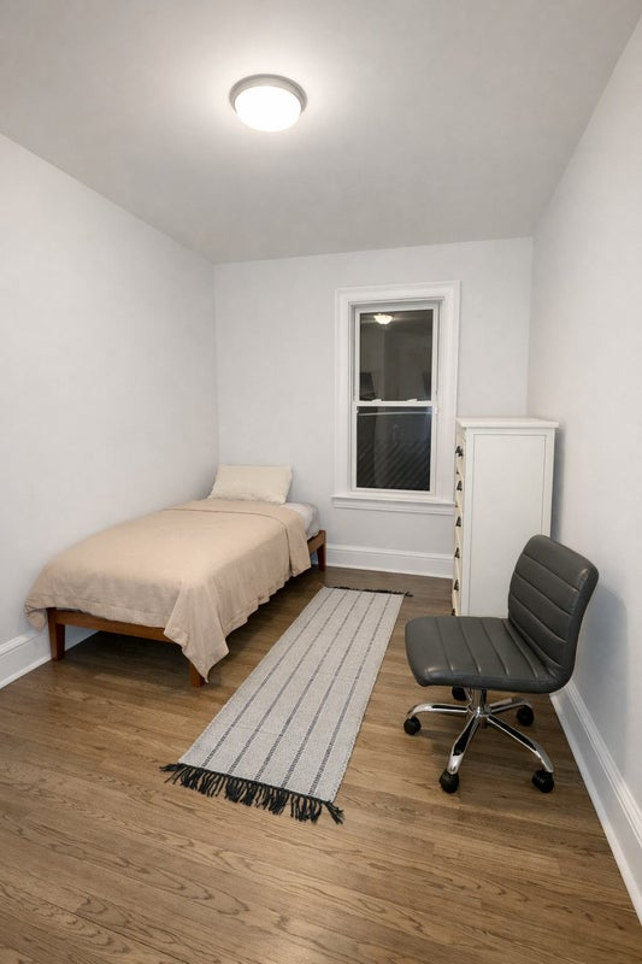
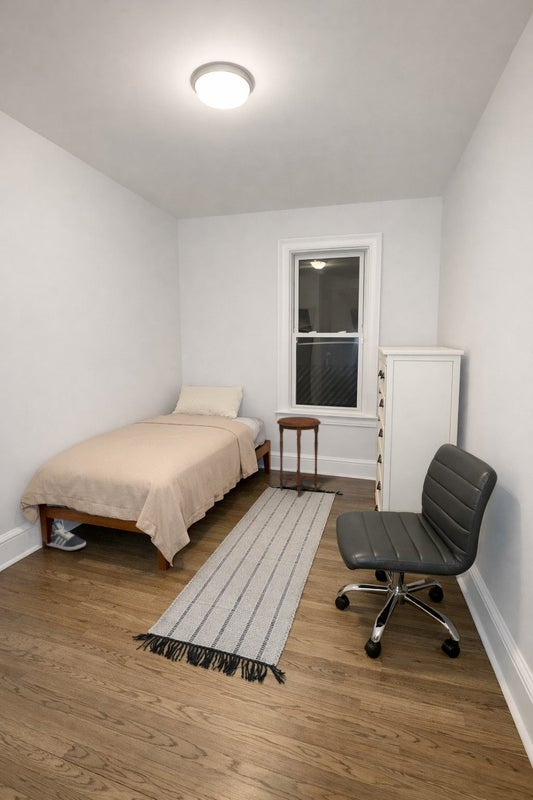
+ side table (298, 455)
+ sneaker (64, 534)
